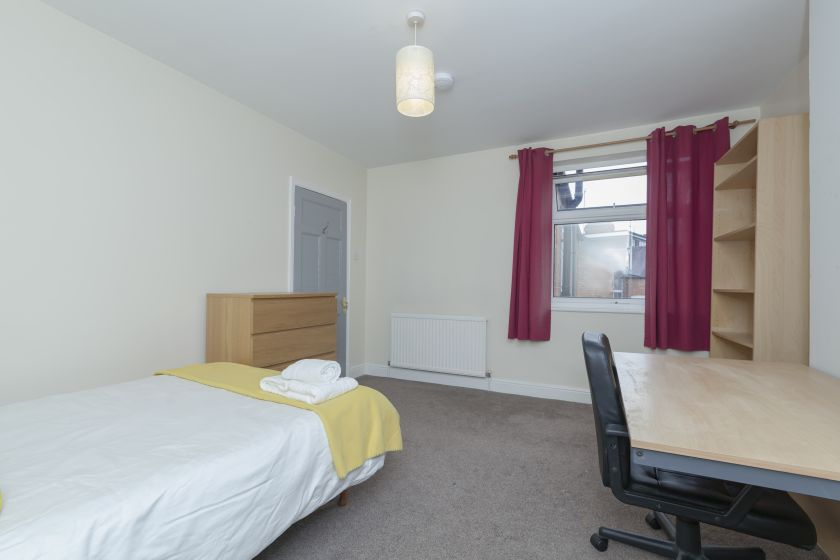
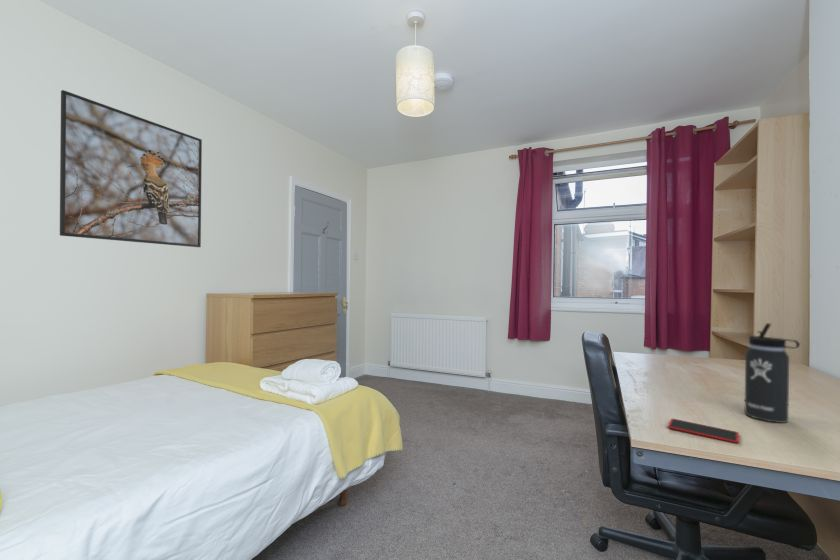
+ thermos bottle (771, 370)
+ smartphone (702, 429)
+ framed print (141, 180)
